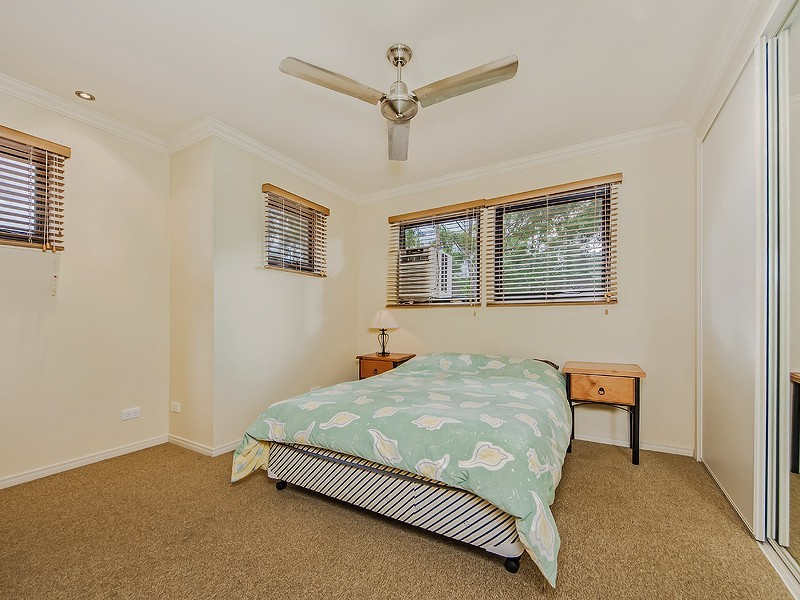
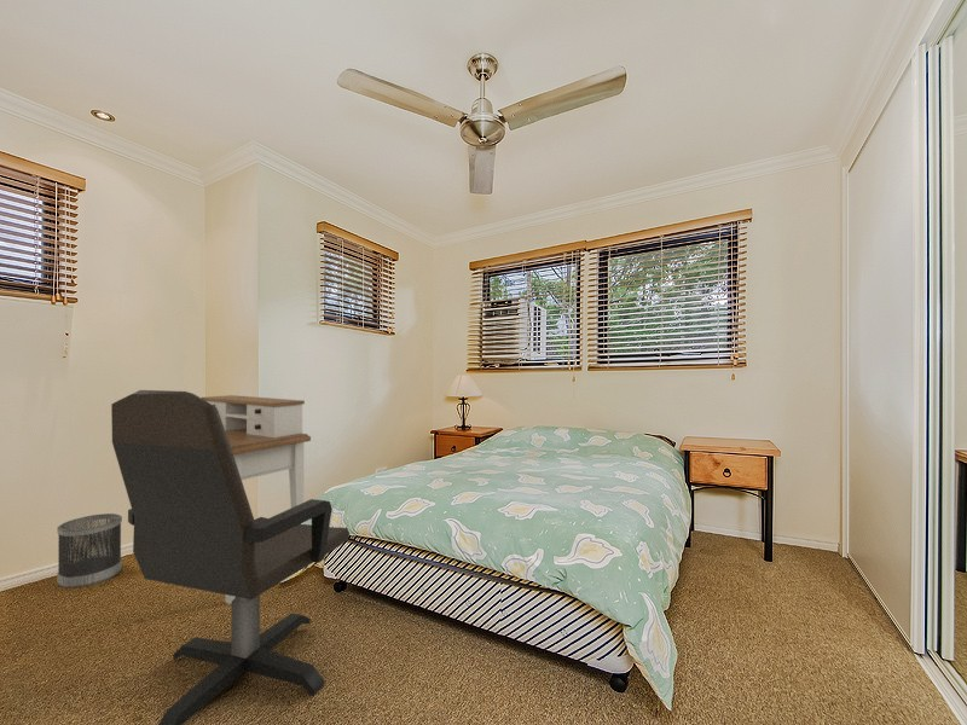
+ office chair (244, 529)
+ wastebasket (91, 549)
+ desk (241, 477)
